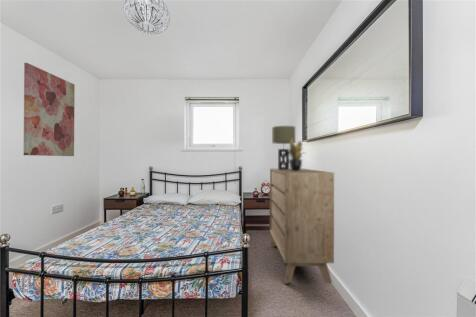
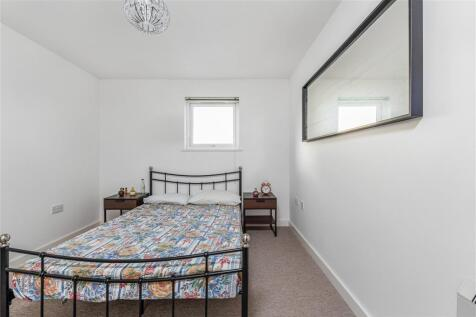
- potted plant (296, 153)
- dresser (296, 215)
- wall art (52, 115)
- table lamp (283, 148)
